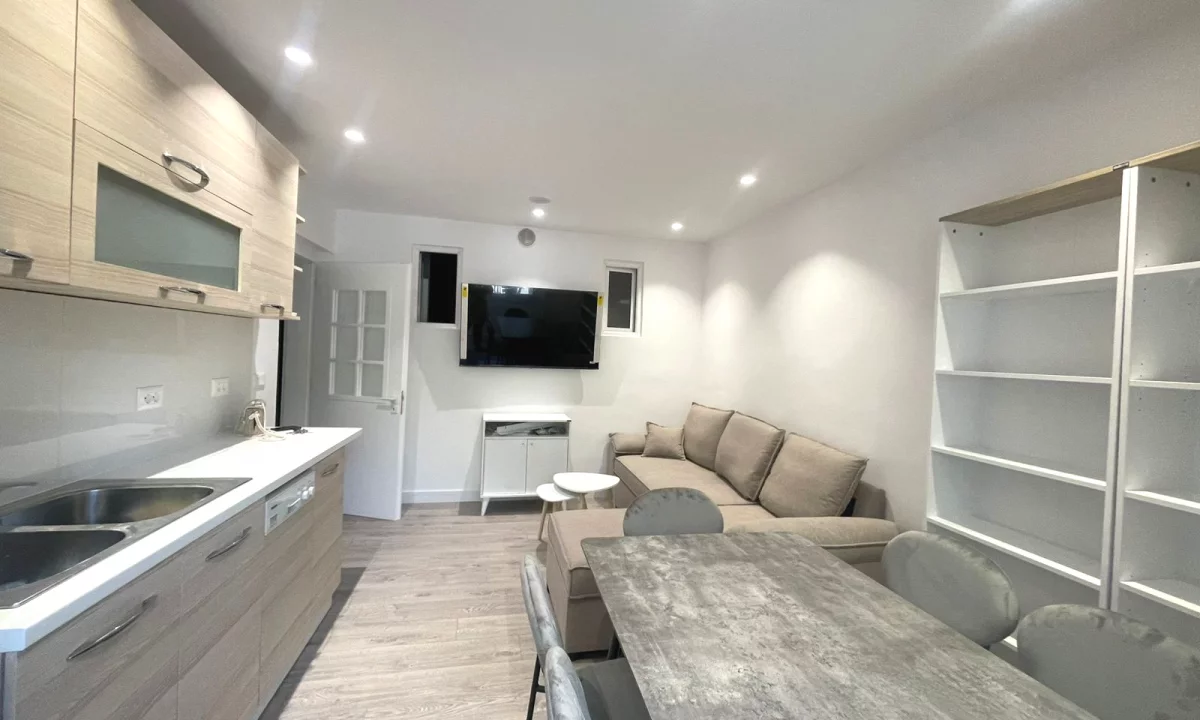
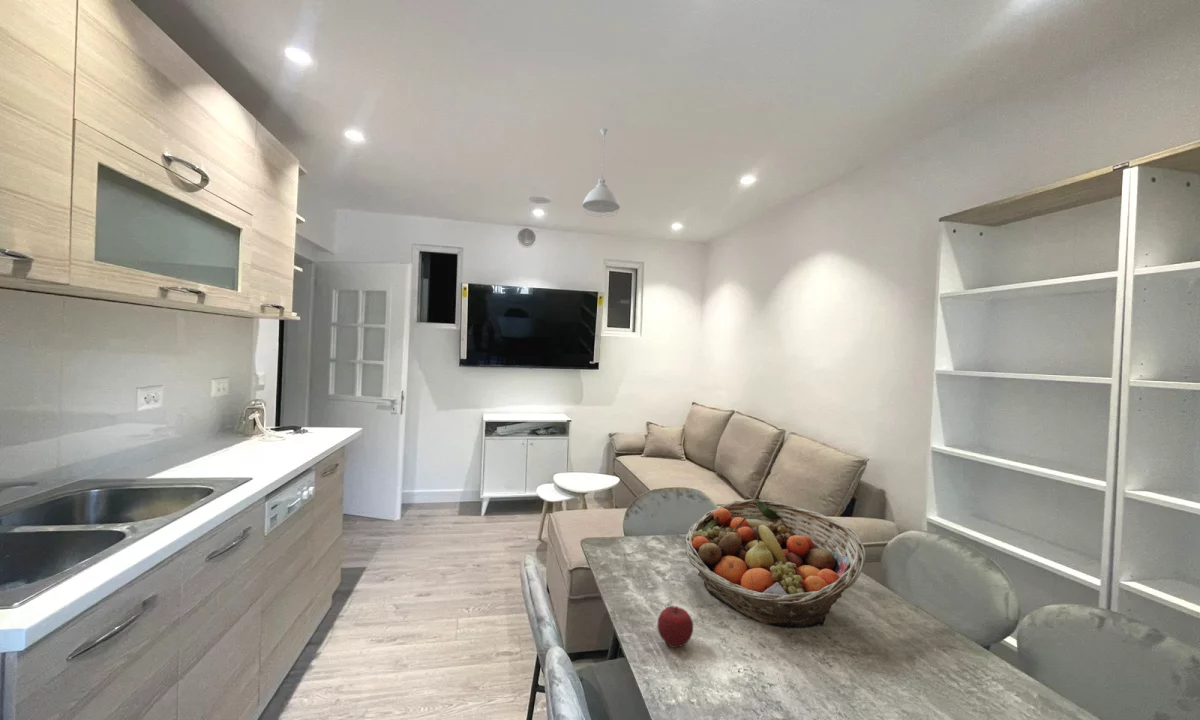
+ fruit basket (767, 555)
+ pendant light (602, 171)
+ apple (675, 625)
